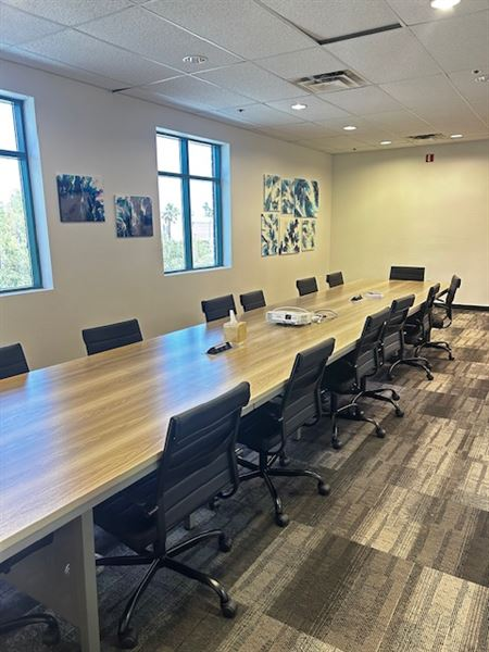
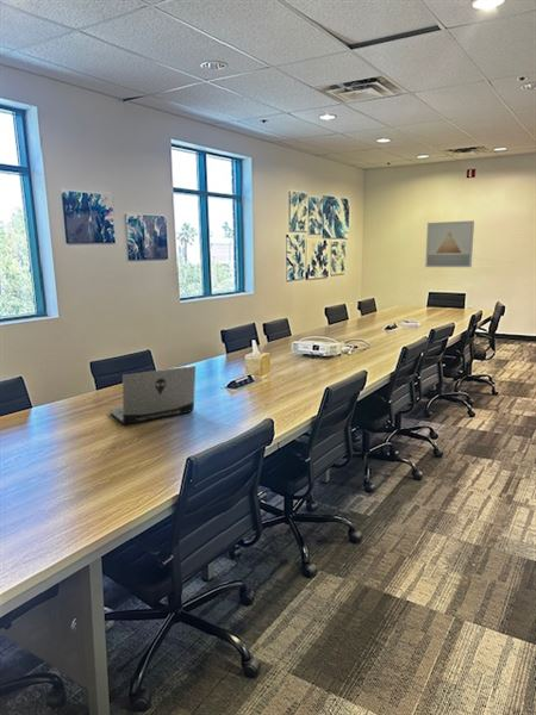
+ wall art (449, 244)
+ laptop (151, 388)
